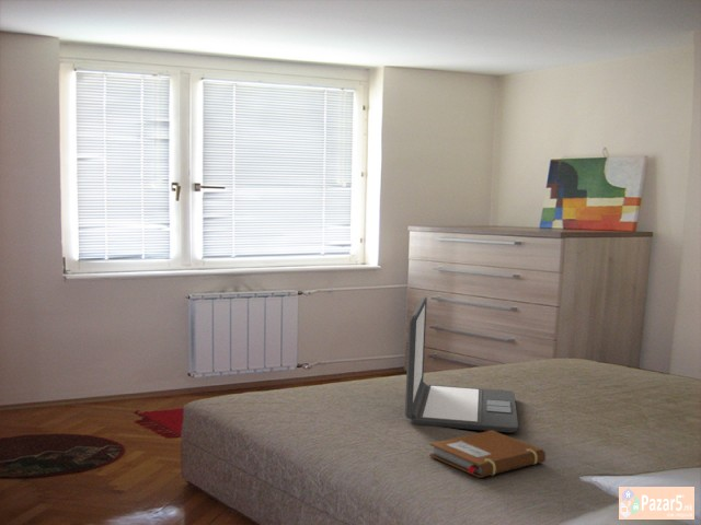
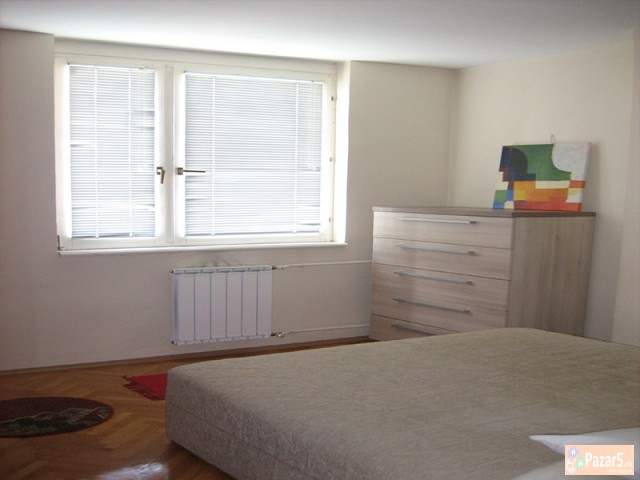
- laptop (464, 387)
- notebook (485, 453)
